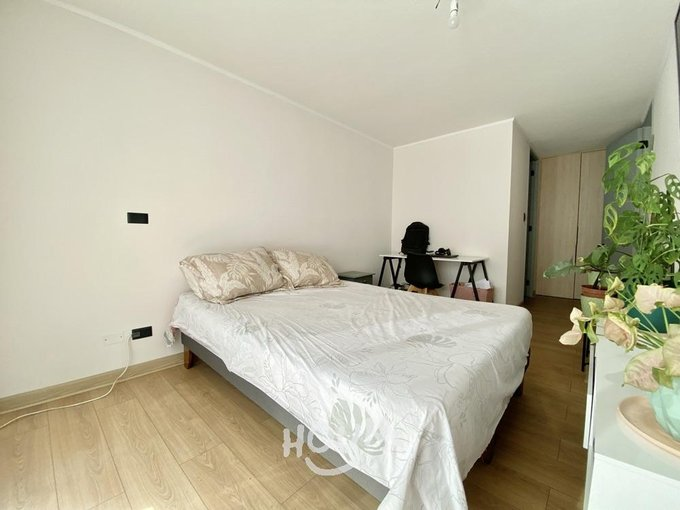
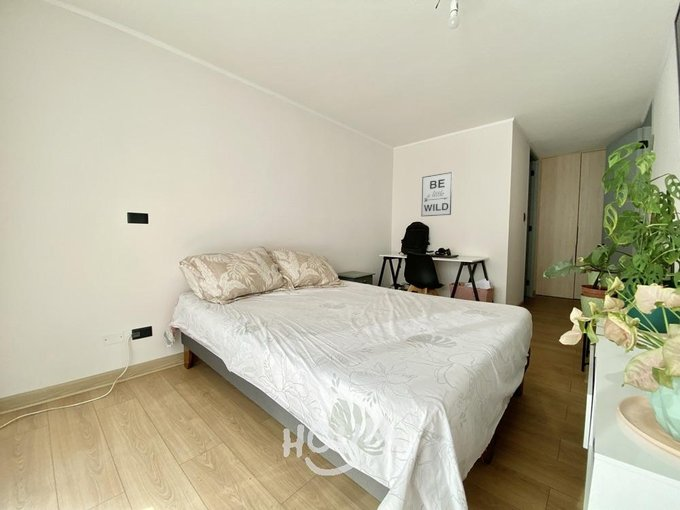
+ wall art (436, 195)
